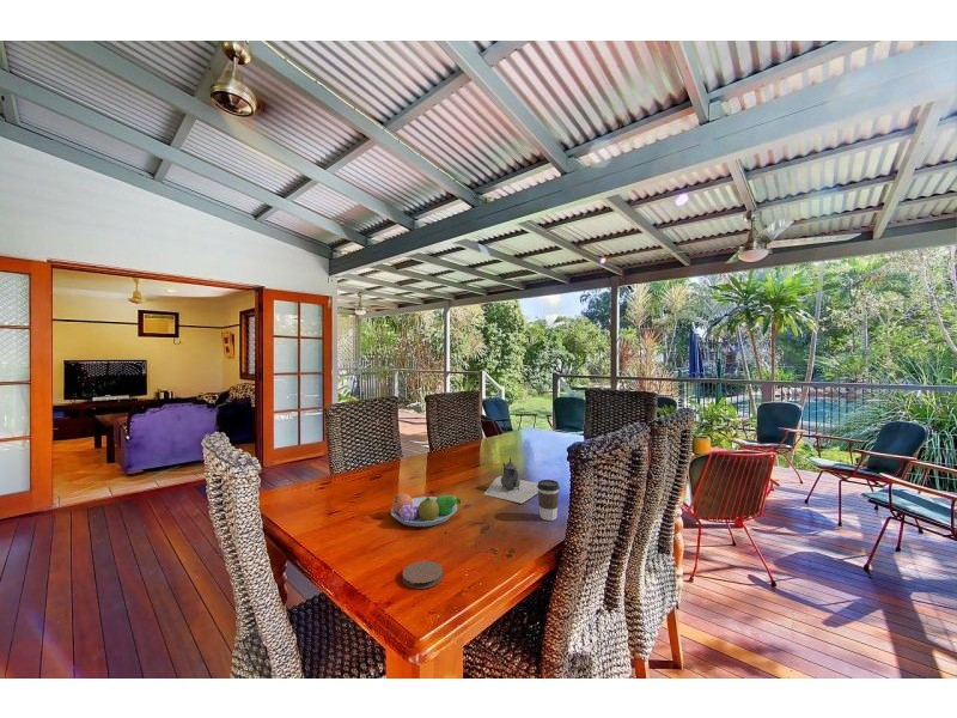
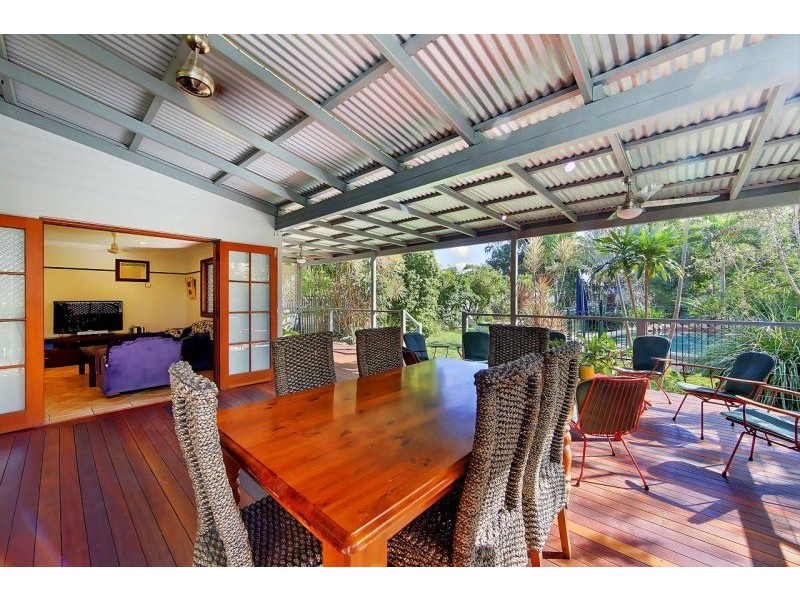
- coaster (422, 573)
- coffee cup (548, 499)
- teapot (510, 473)
- fruit bowl (426, 503)
